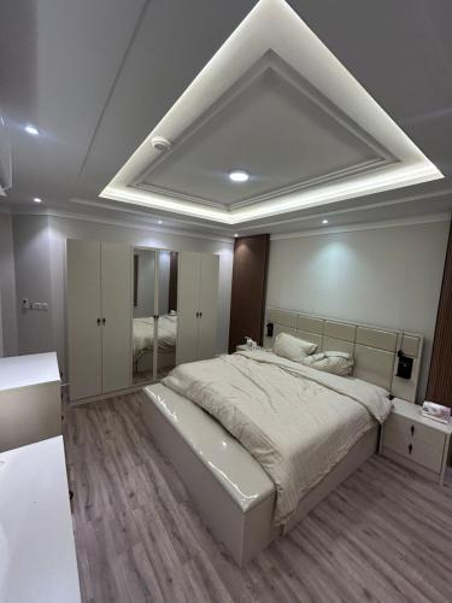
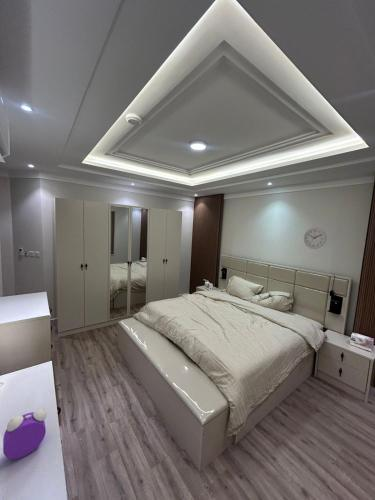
+ wall clock (314, 238)
+ alarm clock (26, 431)
